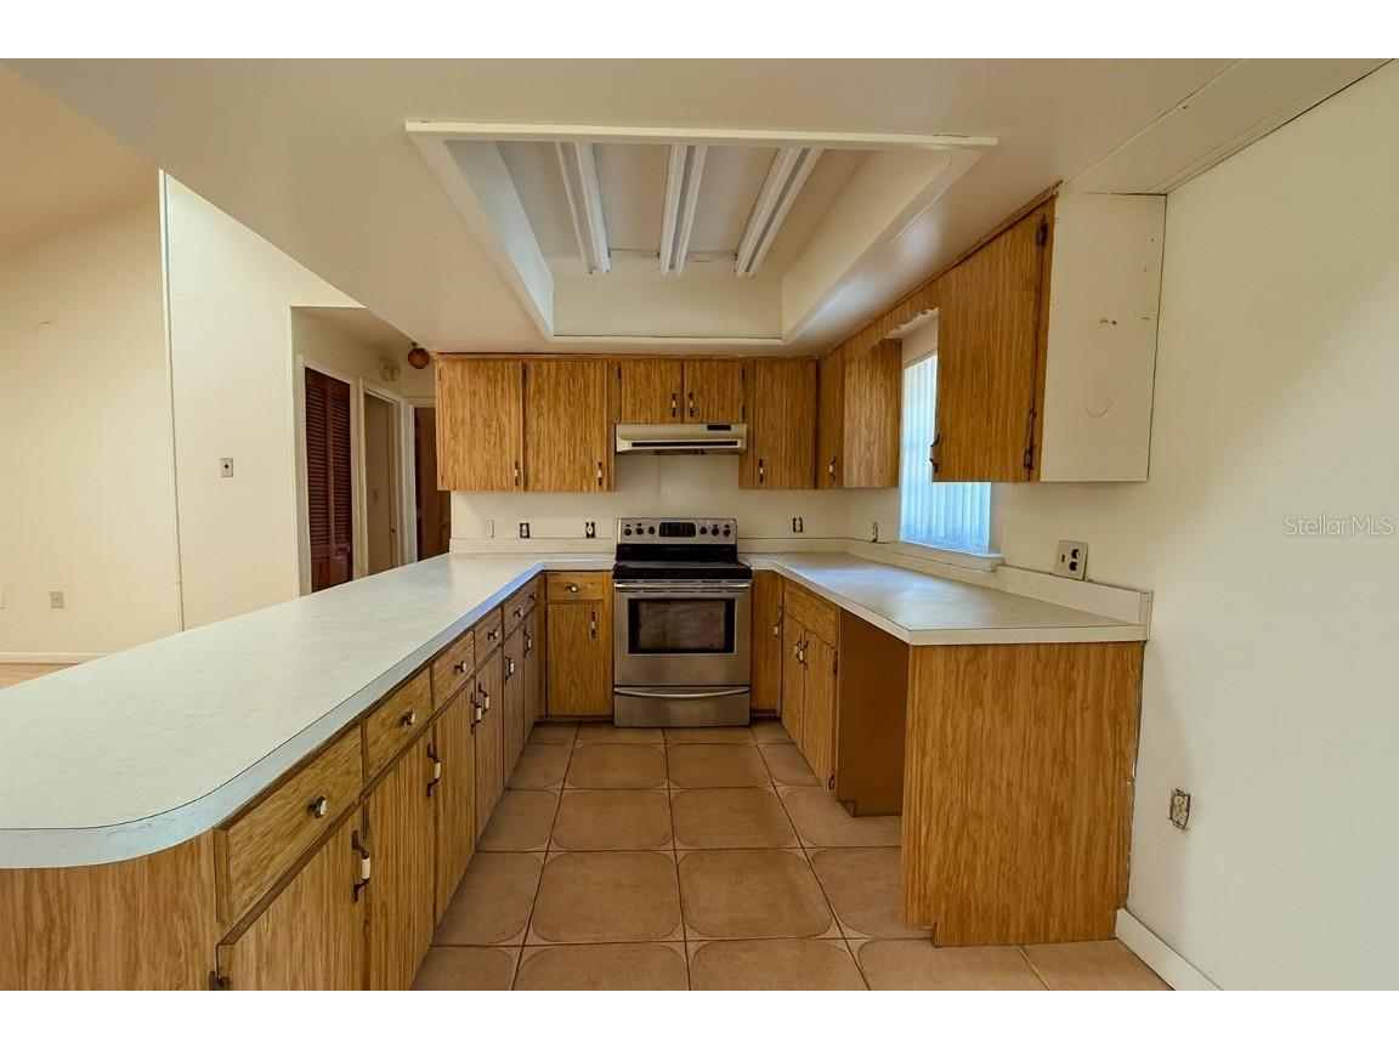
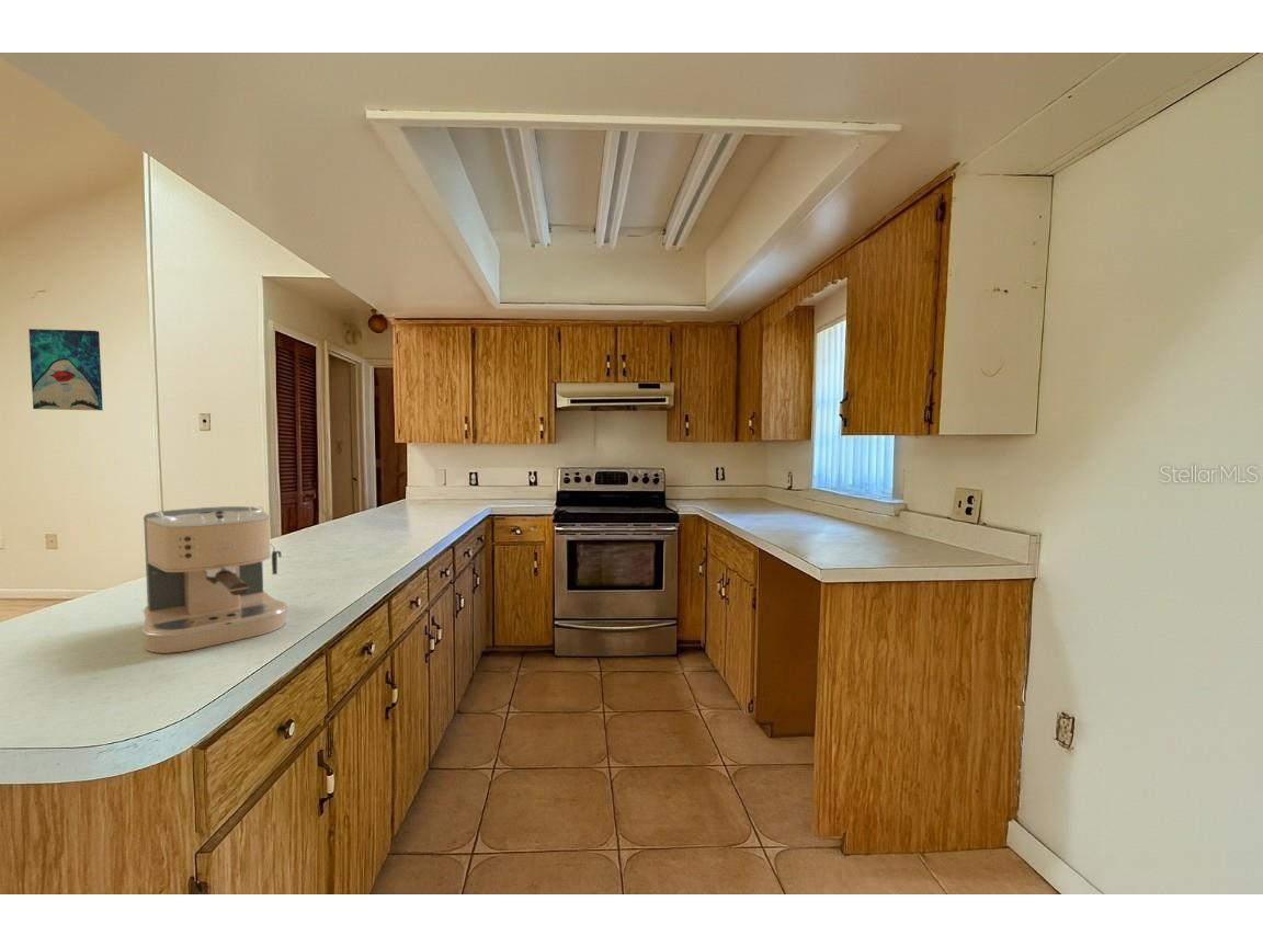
+ wall art (66, 369)
+ coffee maker (215, 569)
